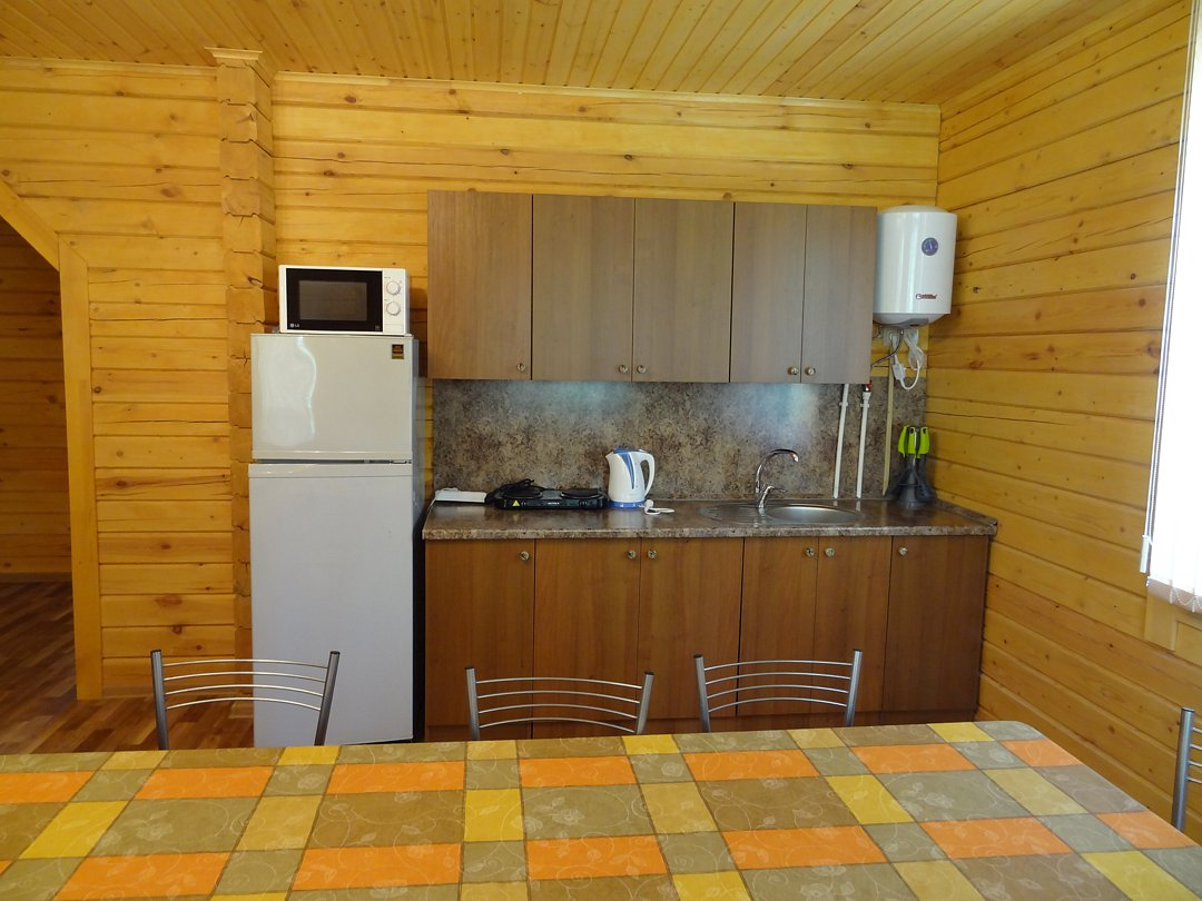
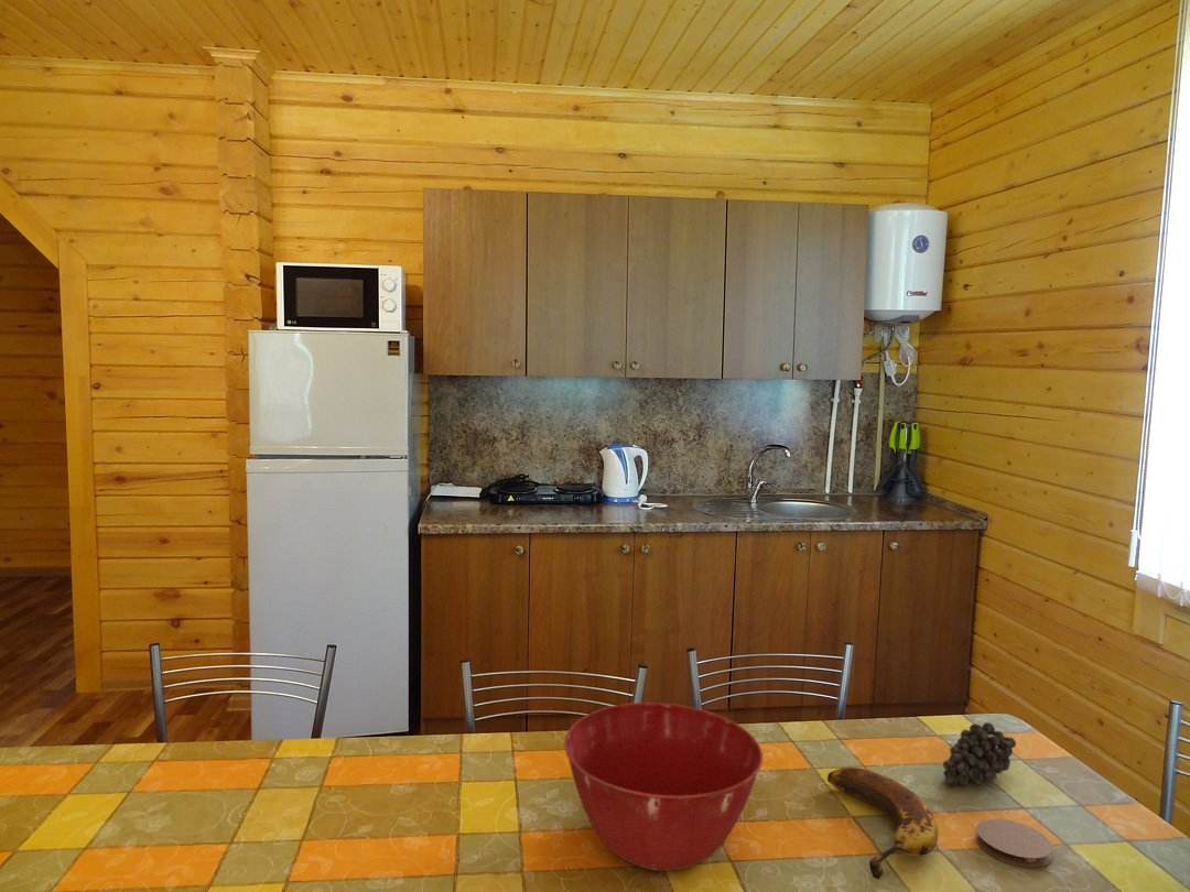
+ coaster (1014, 841)
+ fruit (974, 750)
+ banana (879, 808)
+ mixing bowl (661, 793)
